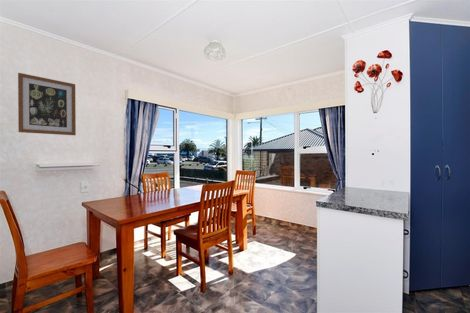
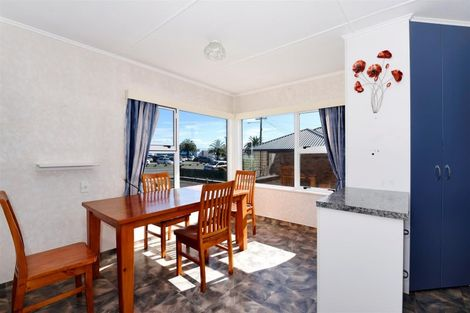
- wall art (48, 106)
